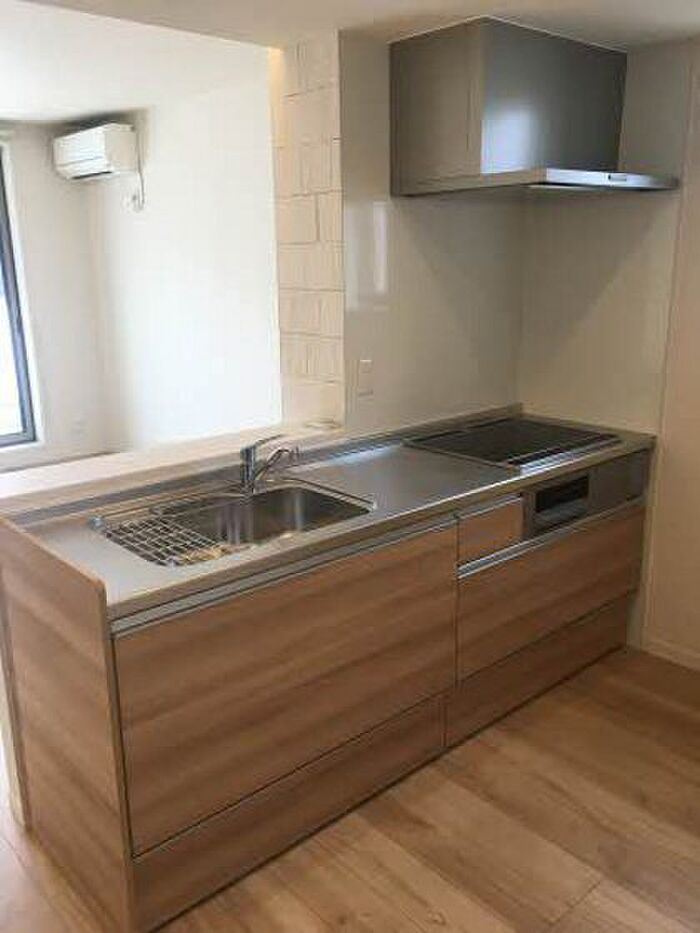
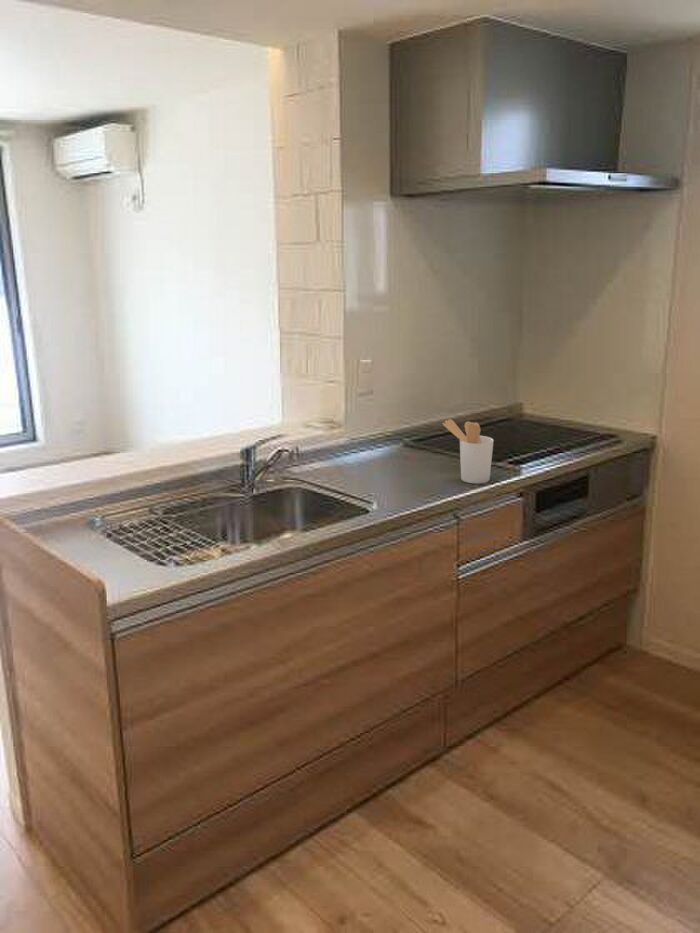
+ utensil holder (467, 449)
